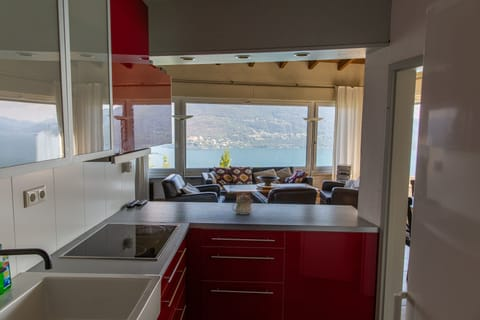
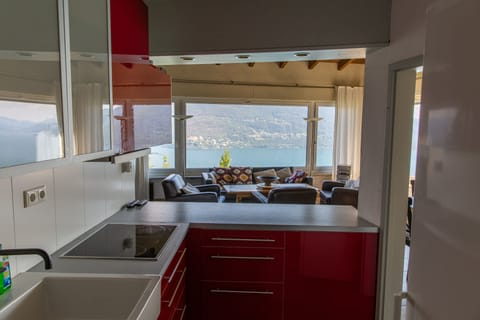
- teapot (242, 203)
